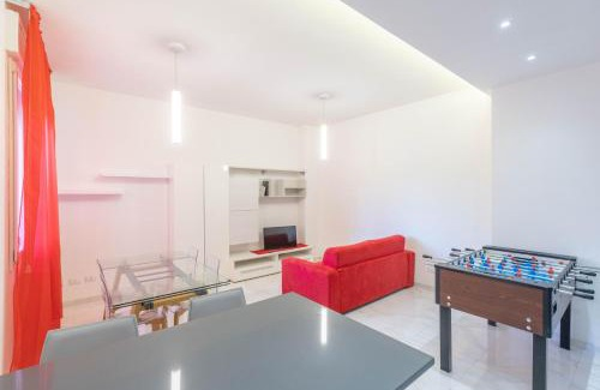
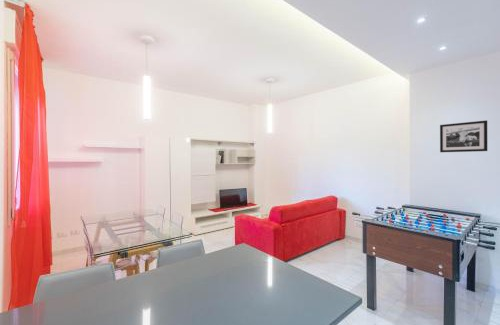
+ picture frame (462, 137)
